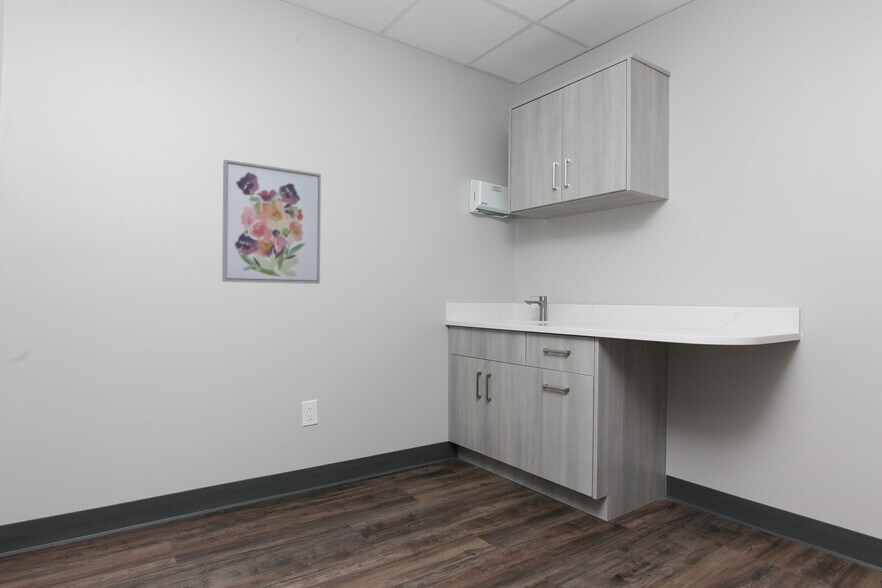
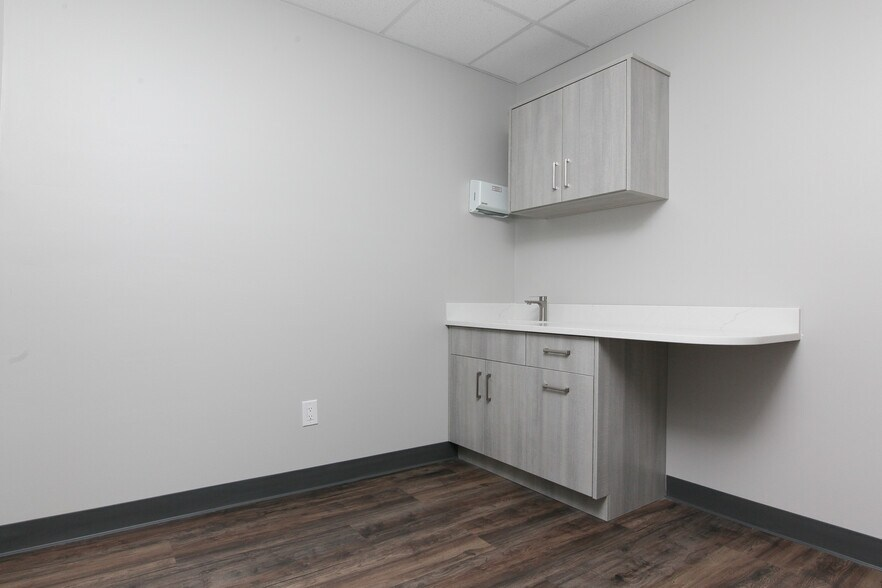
- wall art (273, 225)
